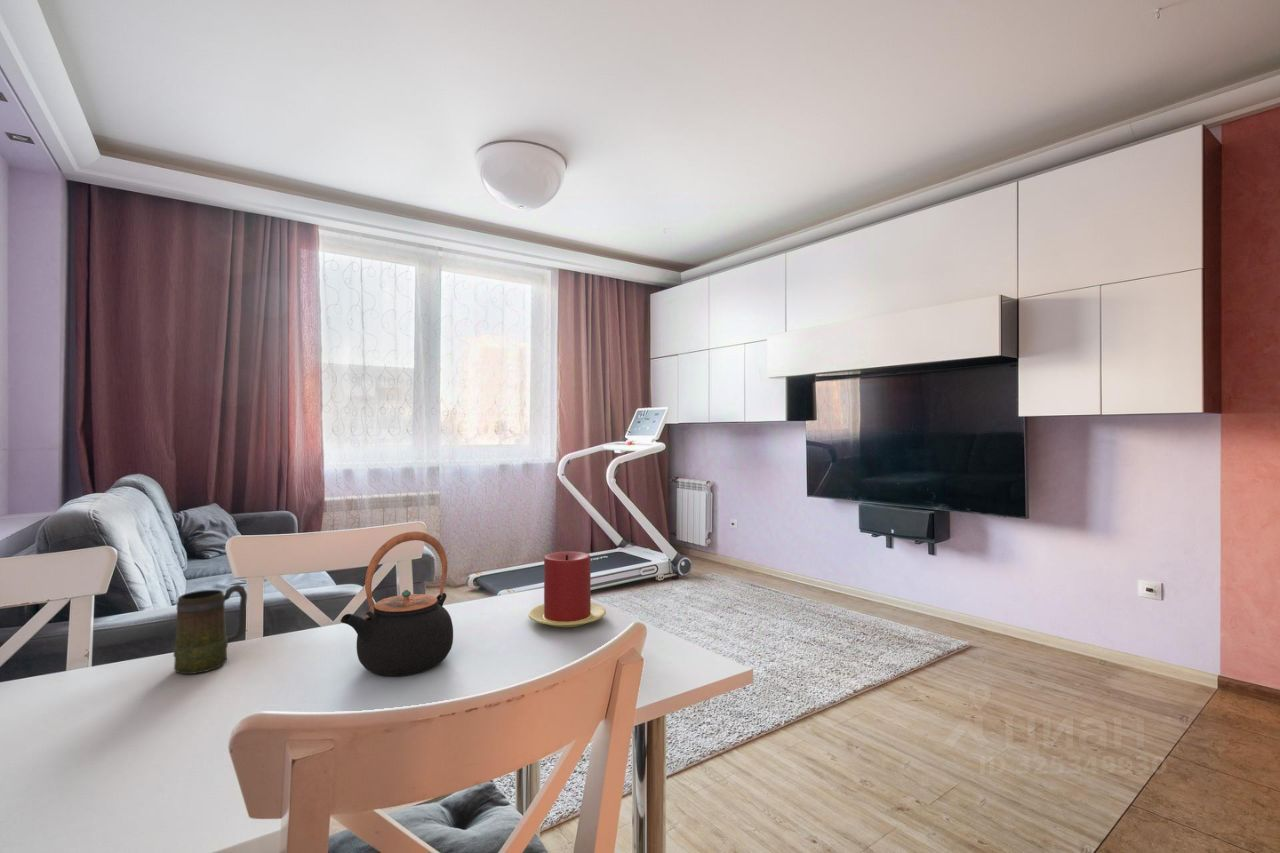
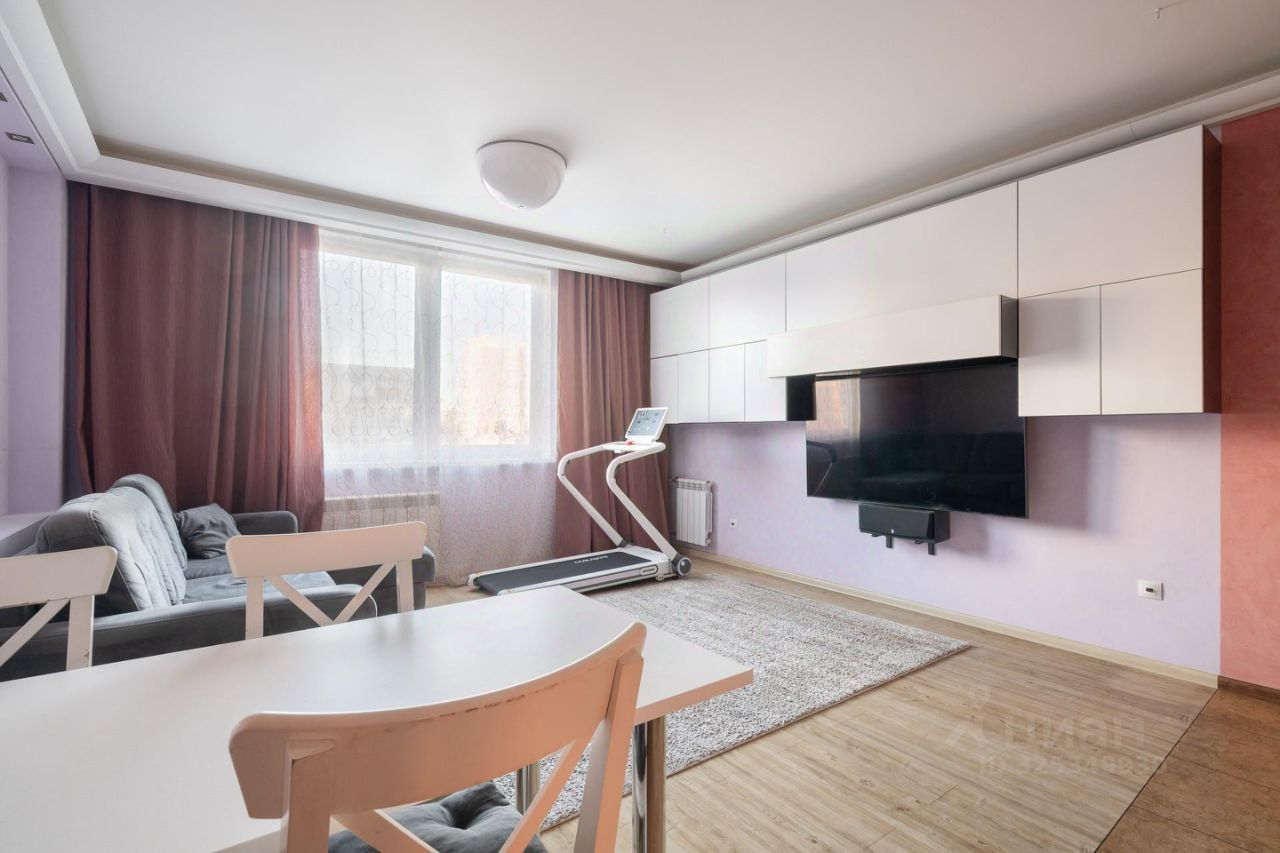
- candle (567, 587)
- teapot (398, 599)
- mug (212, 626)
